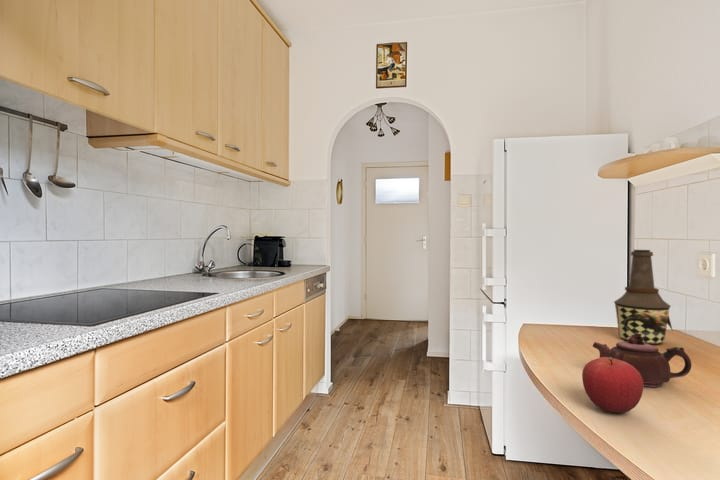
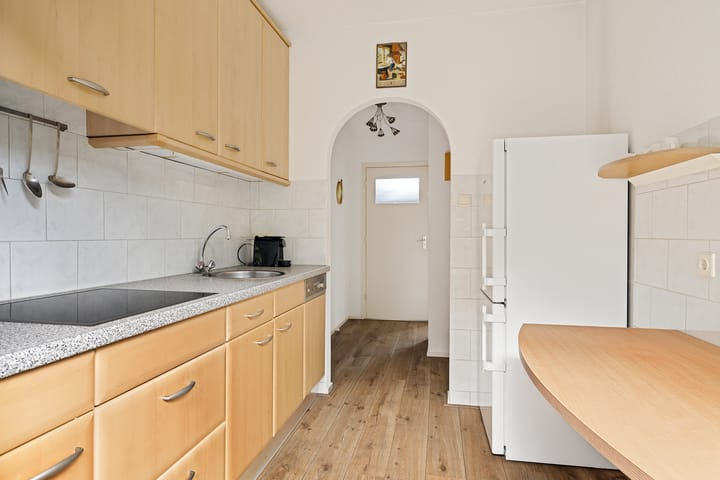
- fruit (611, 382)
- bottle (643, 294)
- teapot (639, 356)
